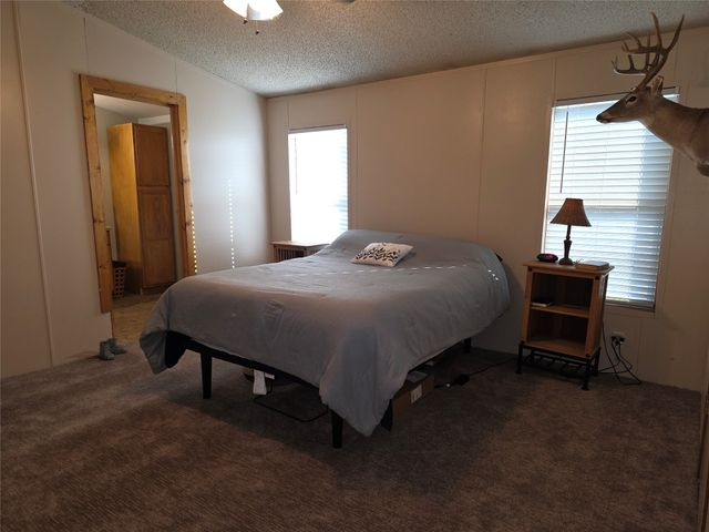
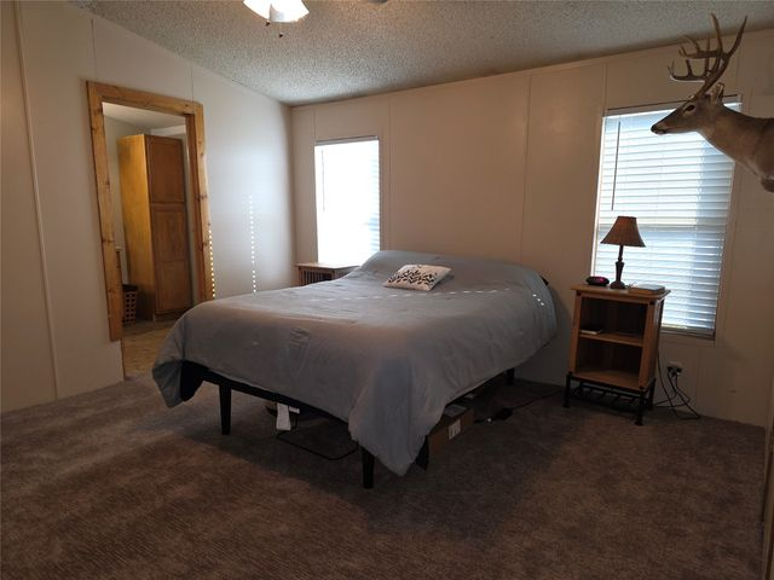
- boots (111, 348)
